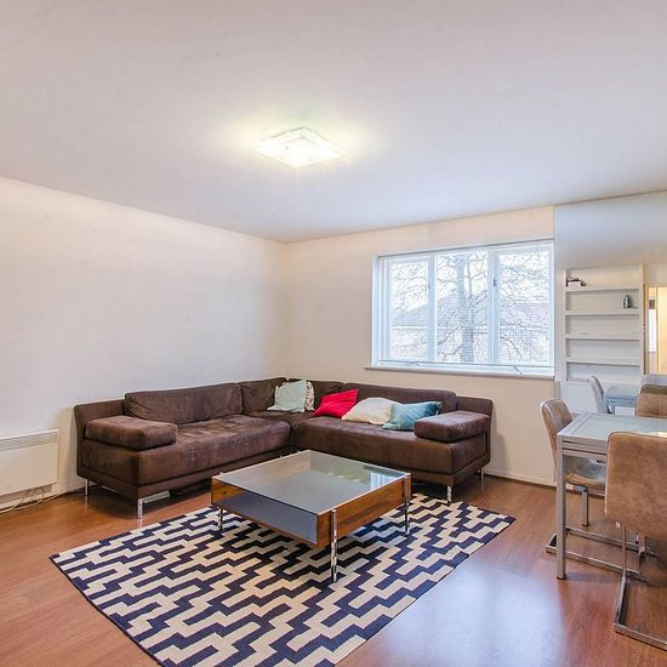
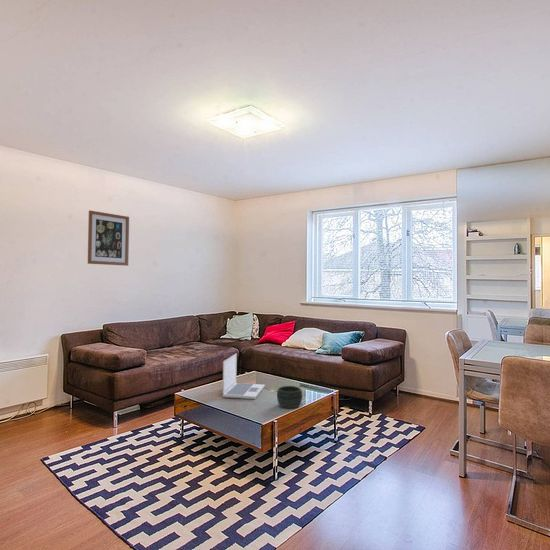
+ wall art (109, 239)
+ bowl (289, 397)
+ laptop (244, 383)
